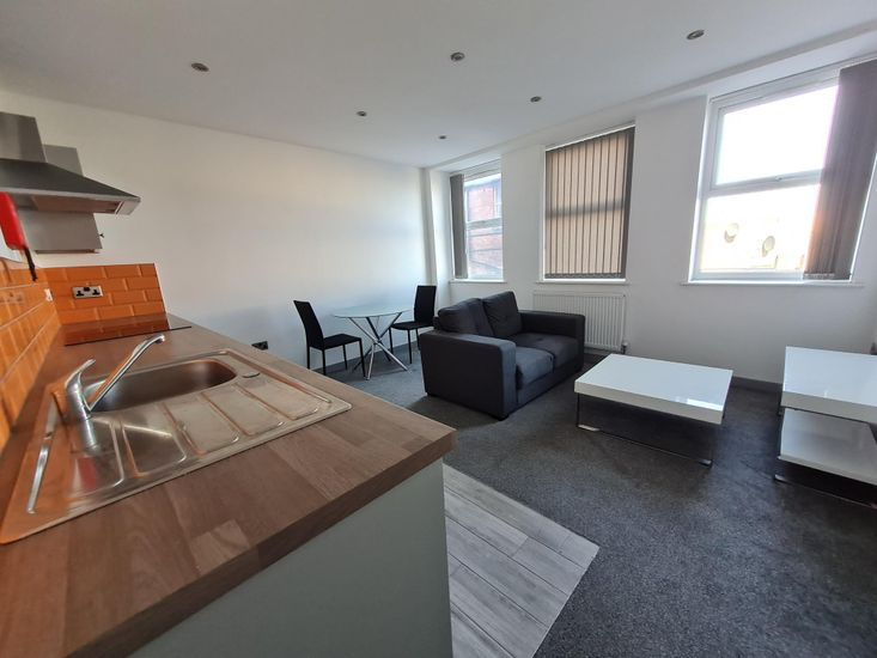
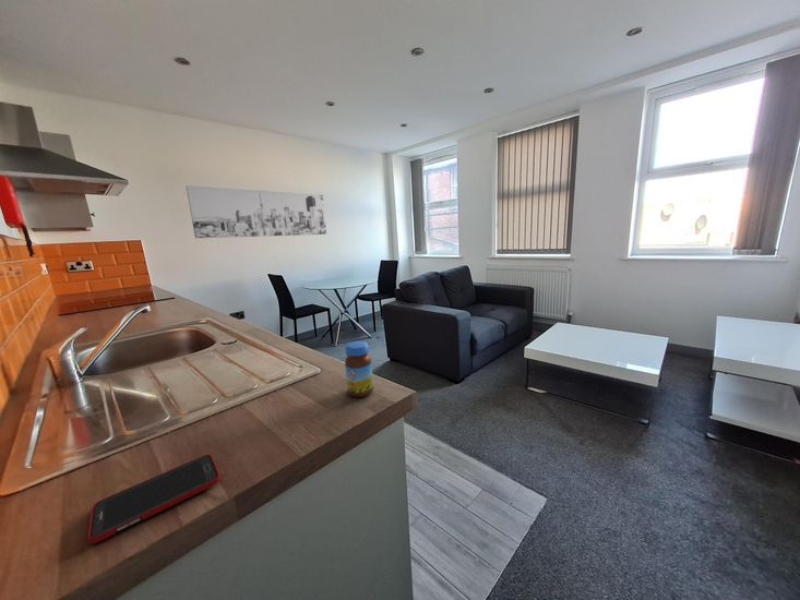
+ jar (358, 368)
+ wall art (266, 214)
+ cell phone (159, 492)
